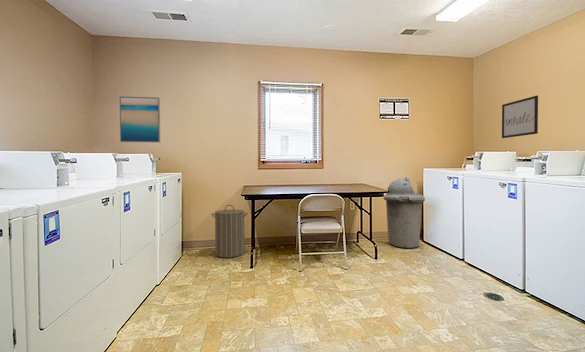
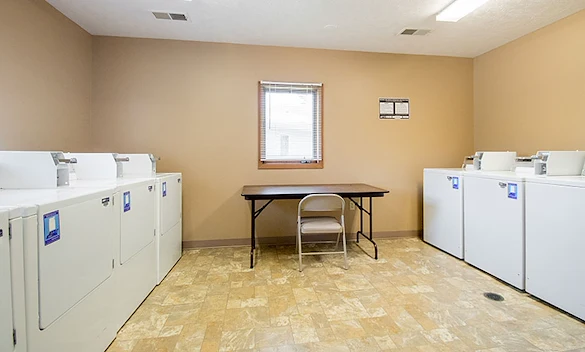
- wall art (140, 119)
- wall art (518, 118)
- laundry hamper (230, 228)
- trash can (403, 210)
